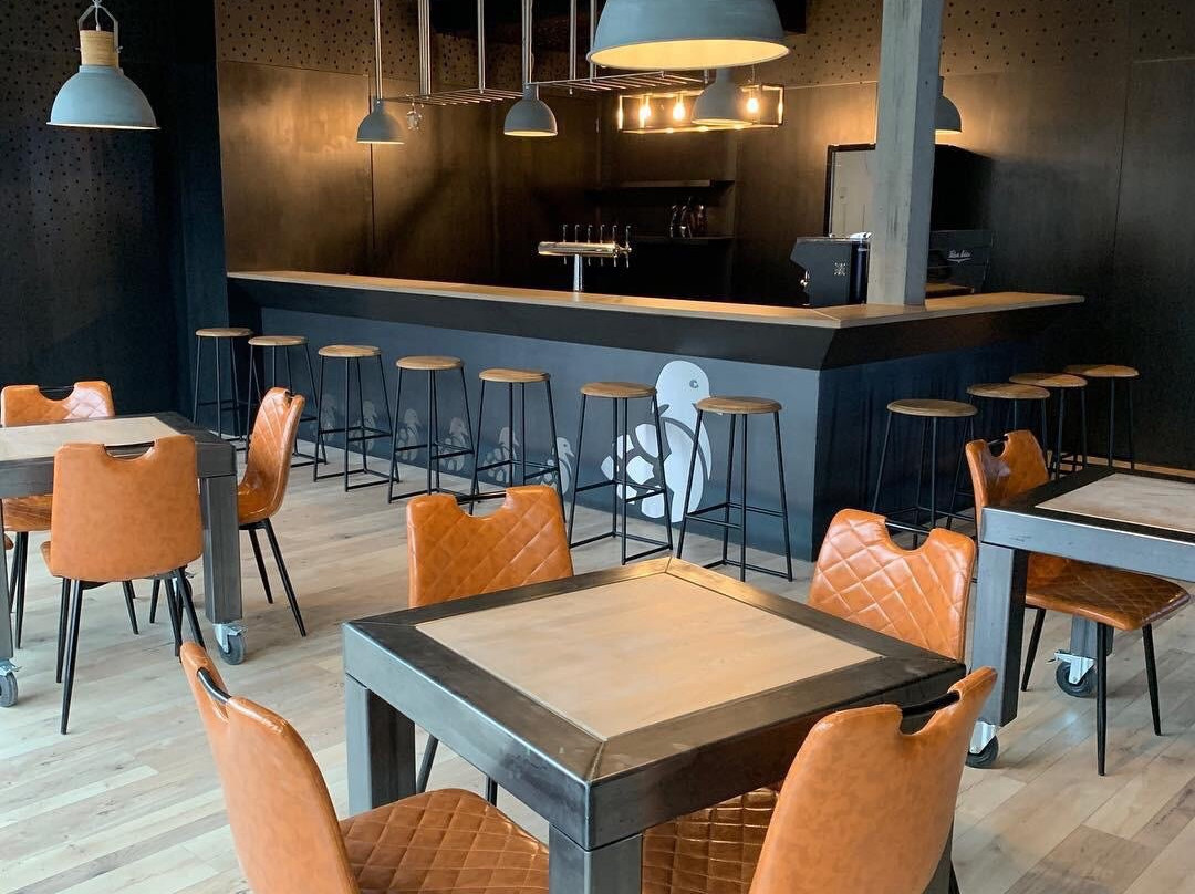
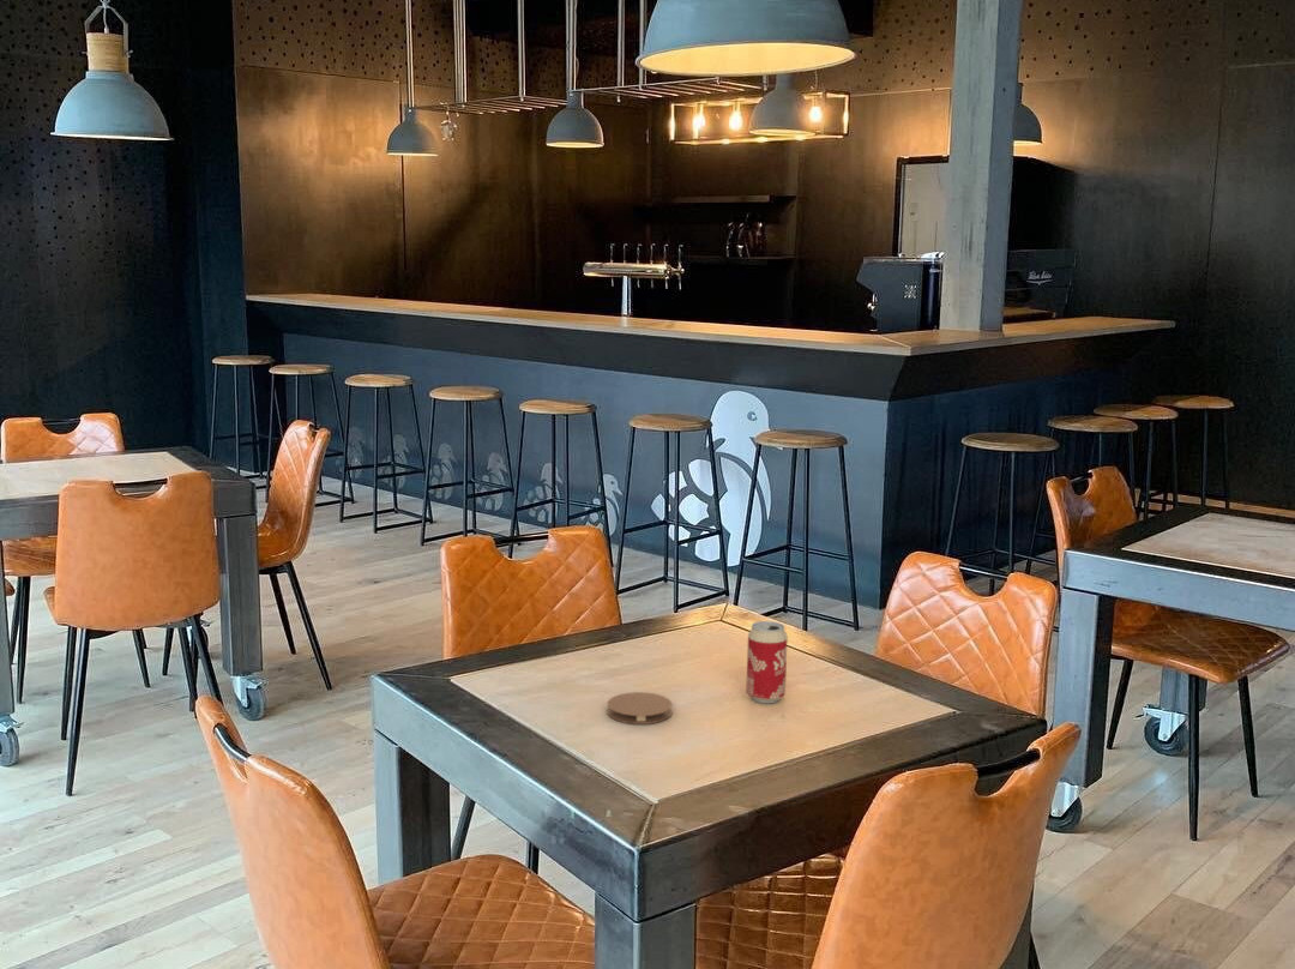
+ beverage can (766, 662)
+ coaster (639, 708)
